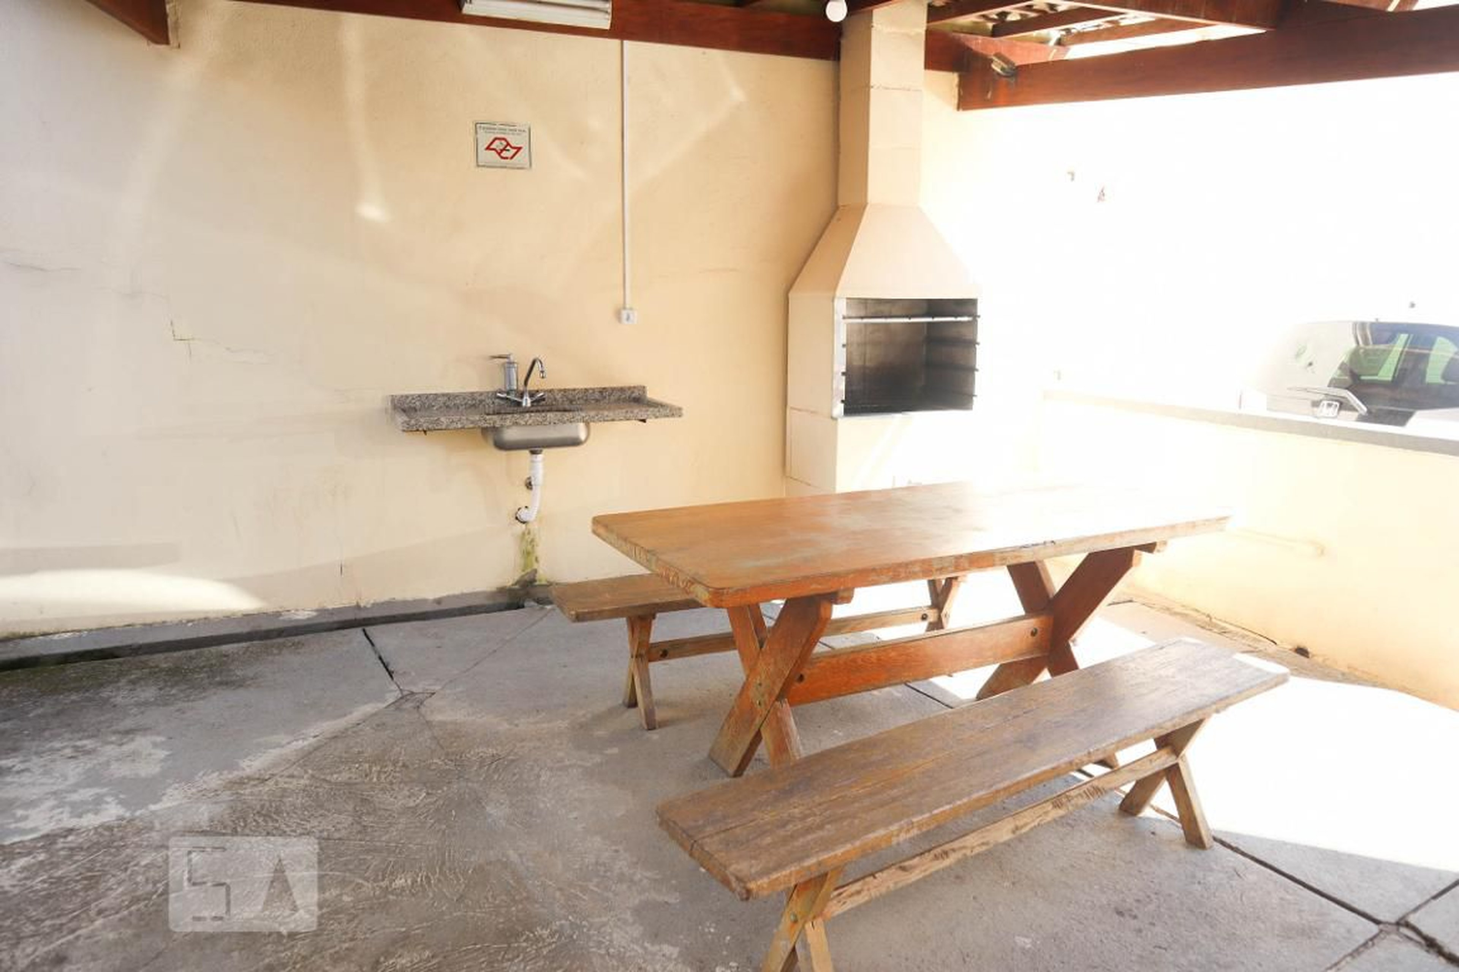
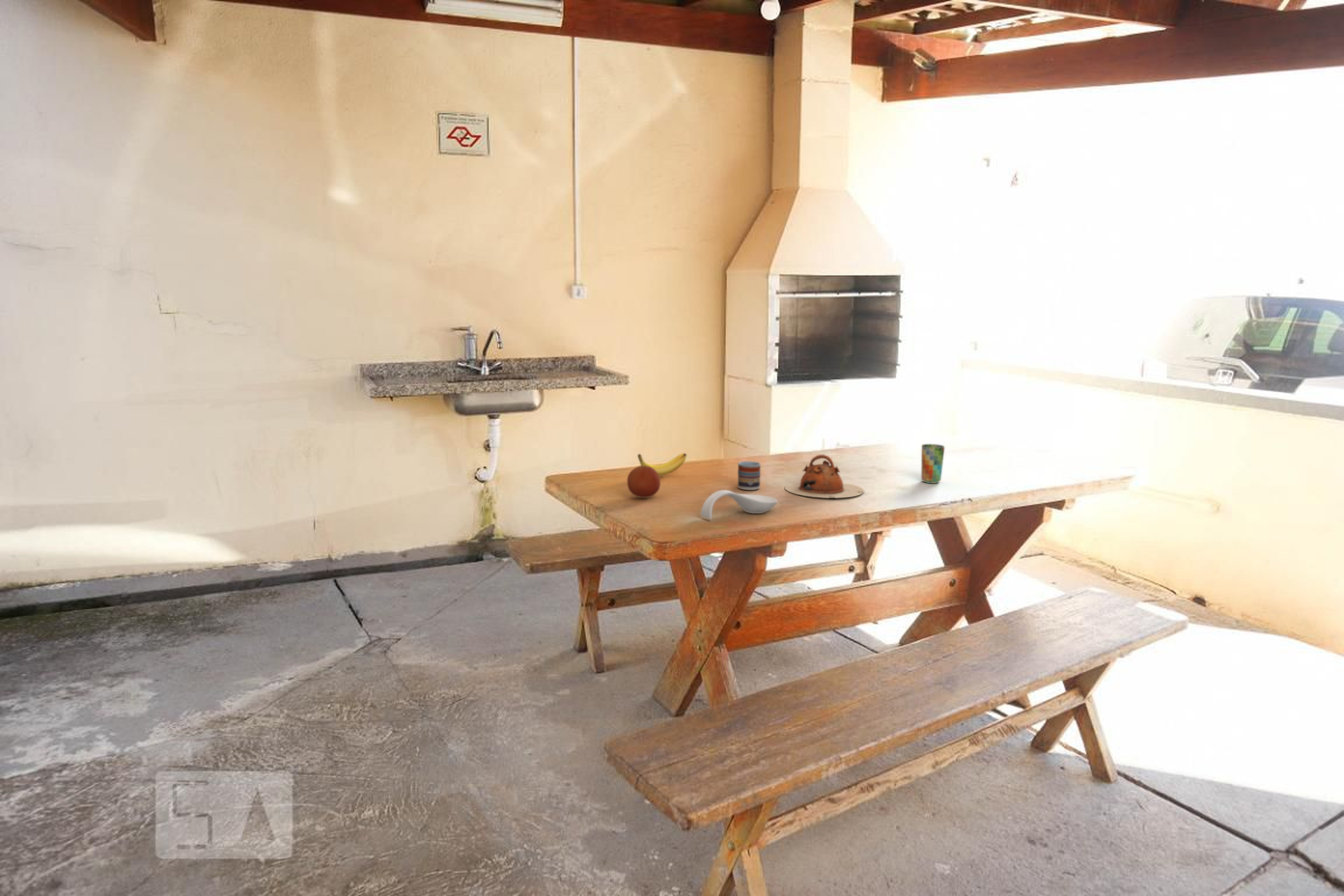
+ cup (932, 464)
+ fruit (644, 481)
+ cup (747, 475)
+ spoon rest (740, 501)
+ teapot (825, 472)
+ banana (662, 464)
